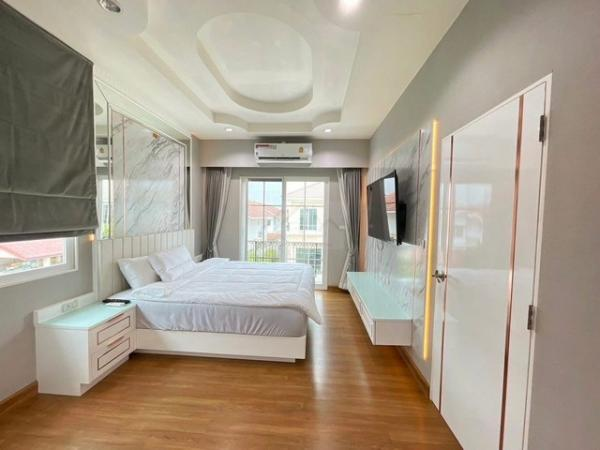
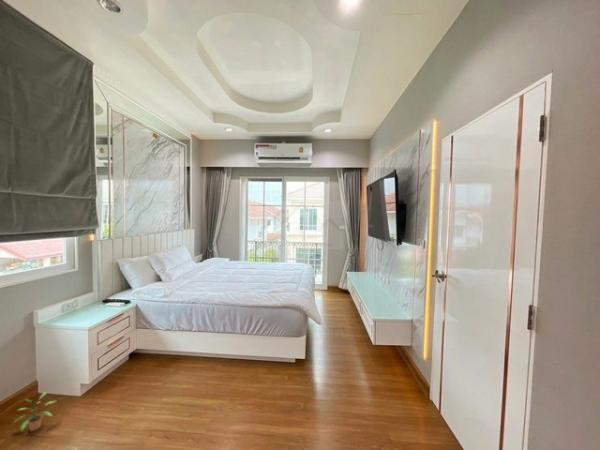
+ potted plant (30, 410)
